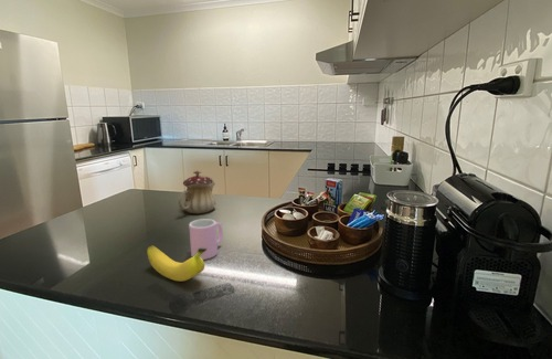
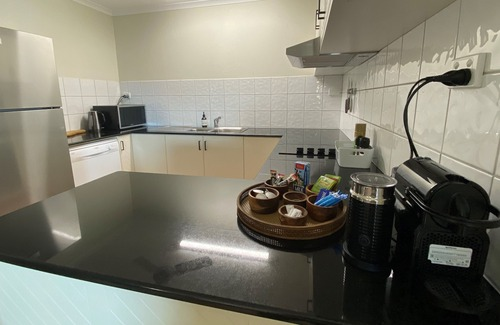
- teapot (197, 190)
- cup (208, 236)
- banana (177, 262)
